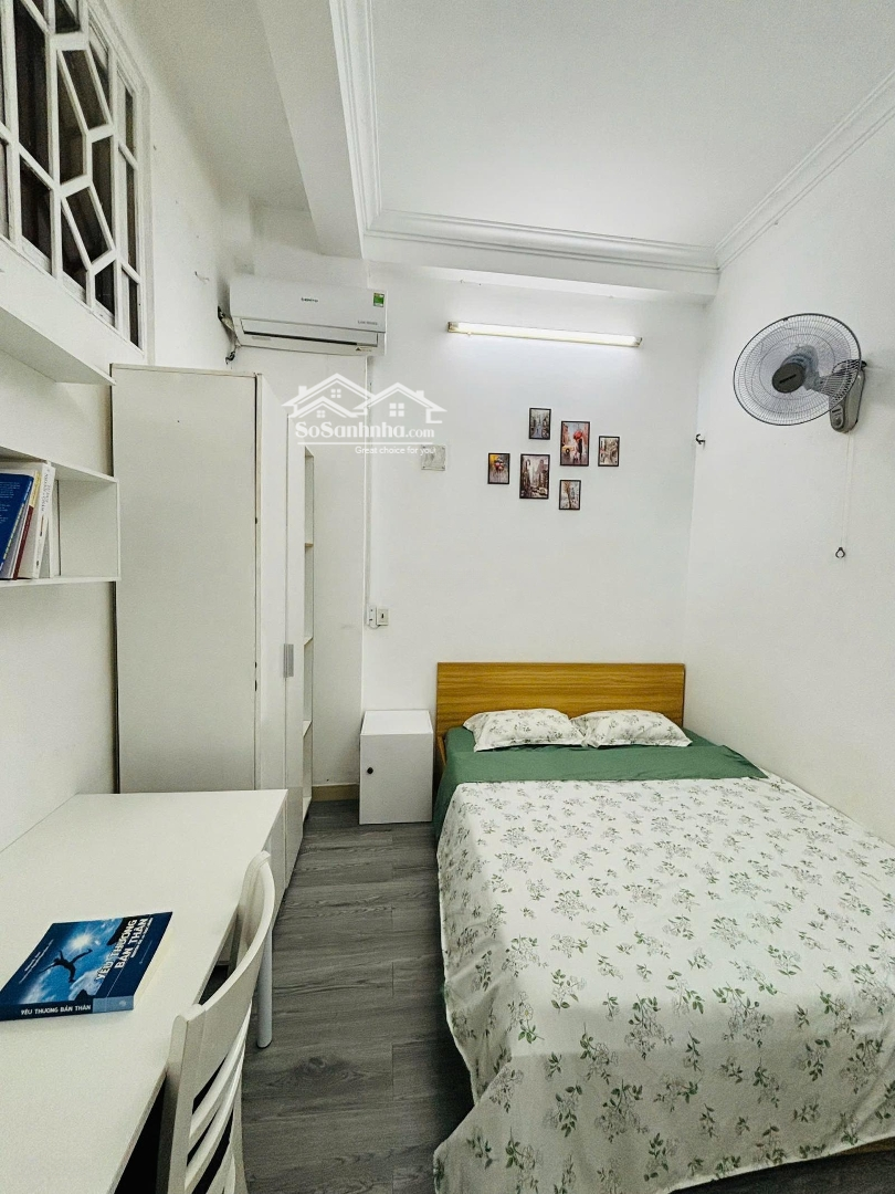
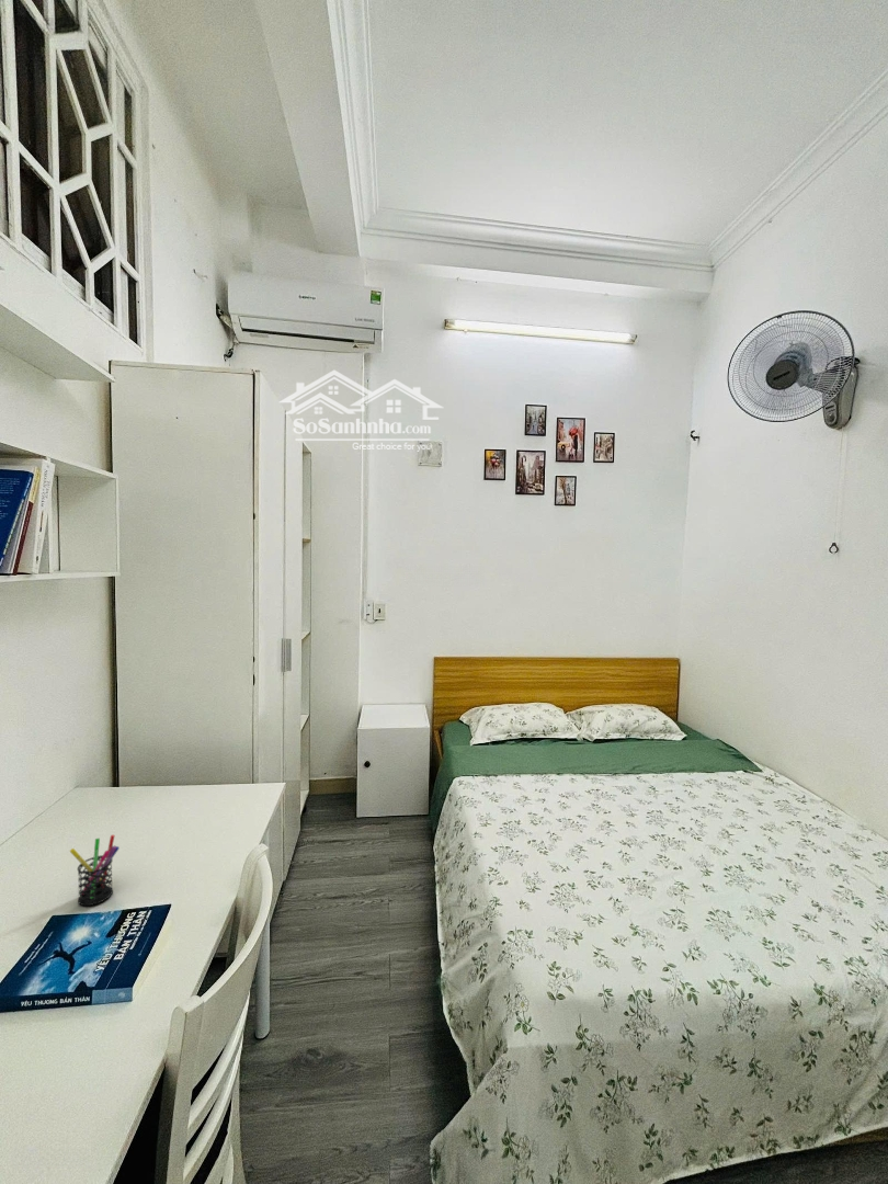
+ pen holder (98, 865)
